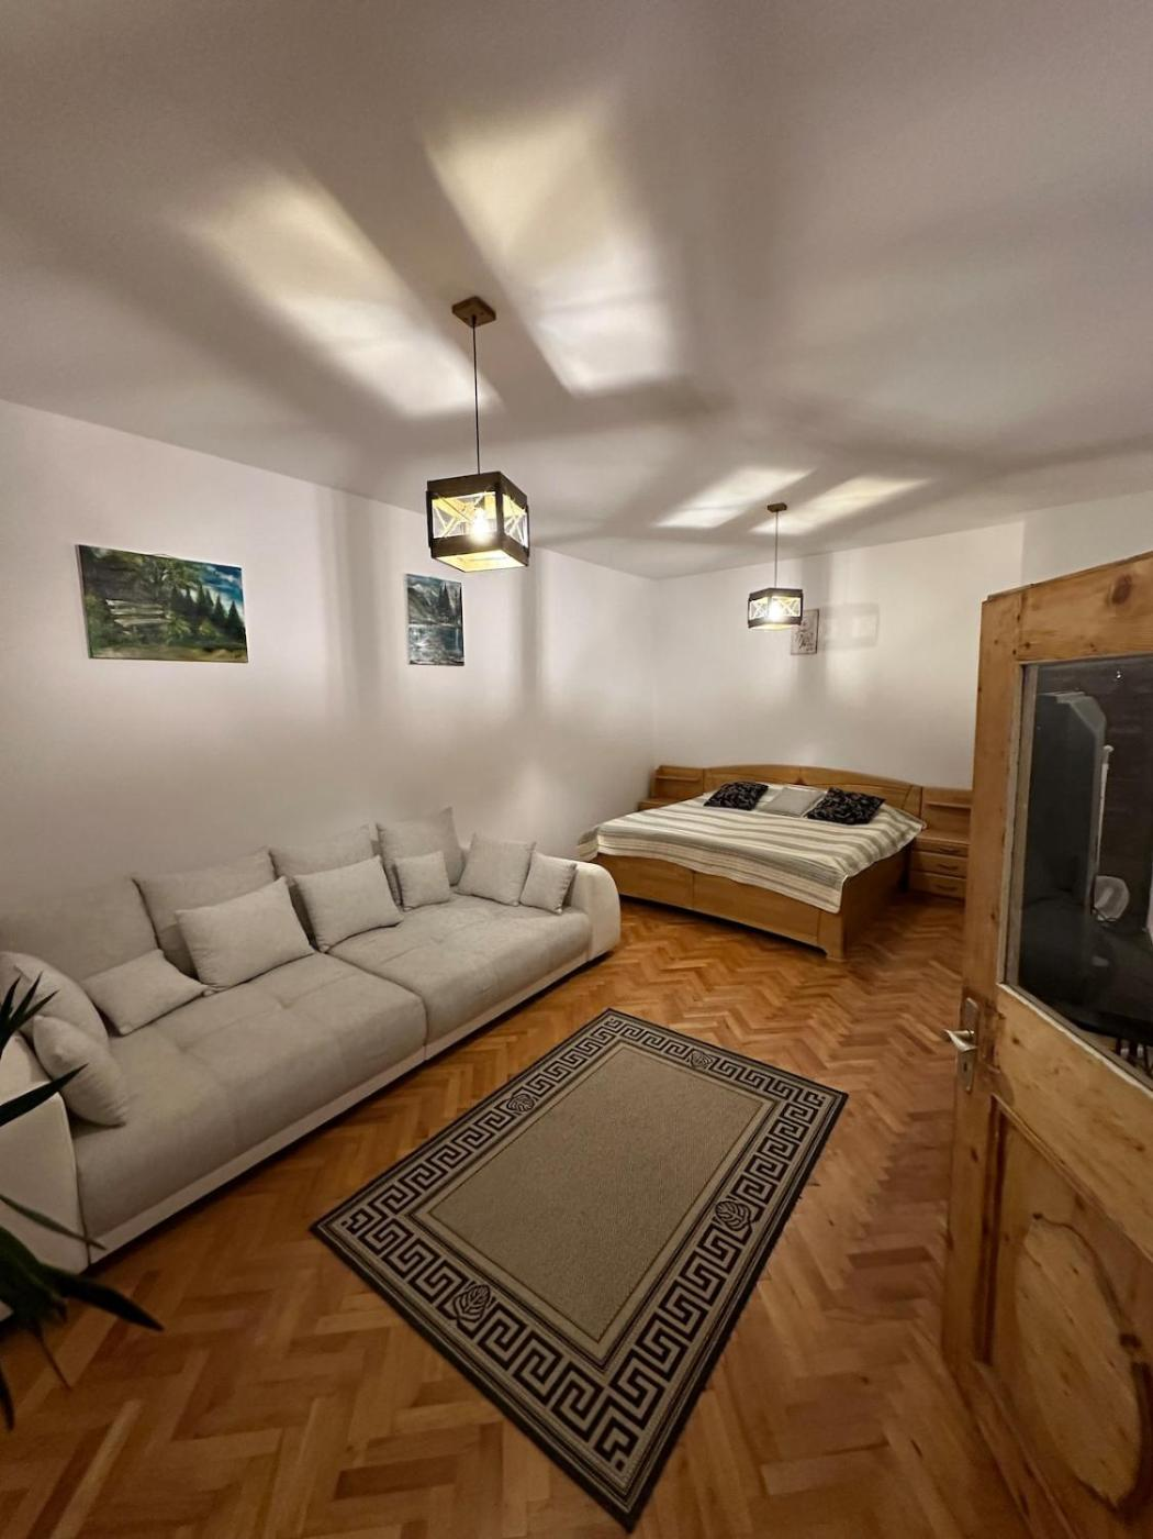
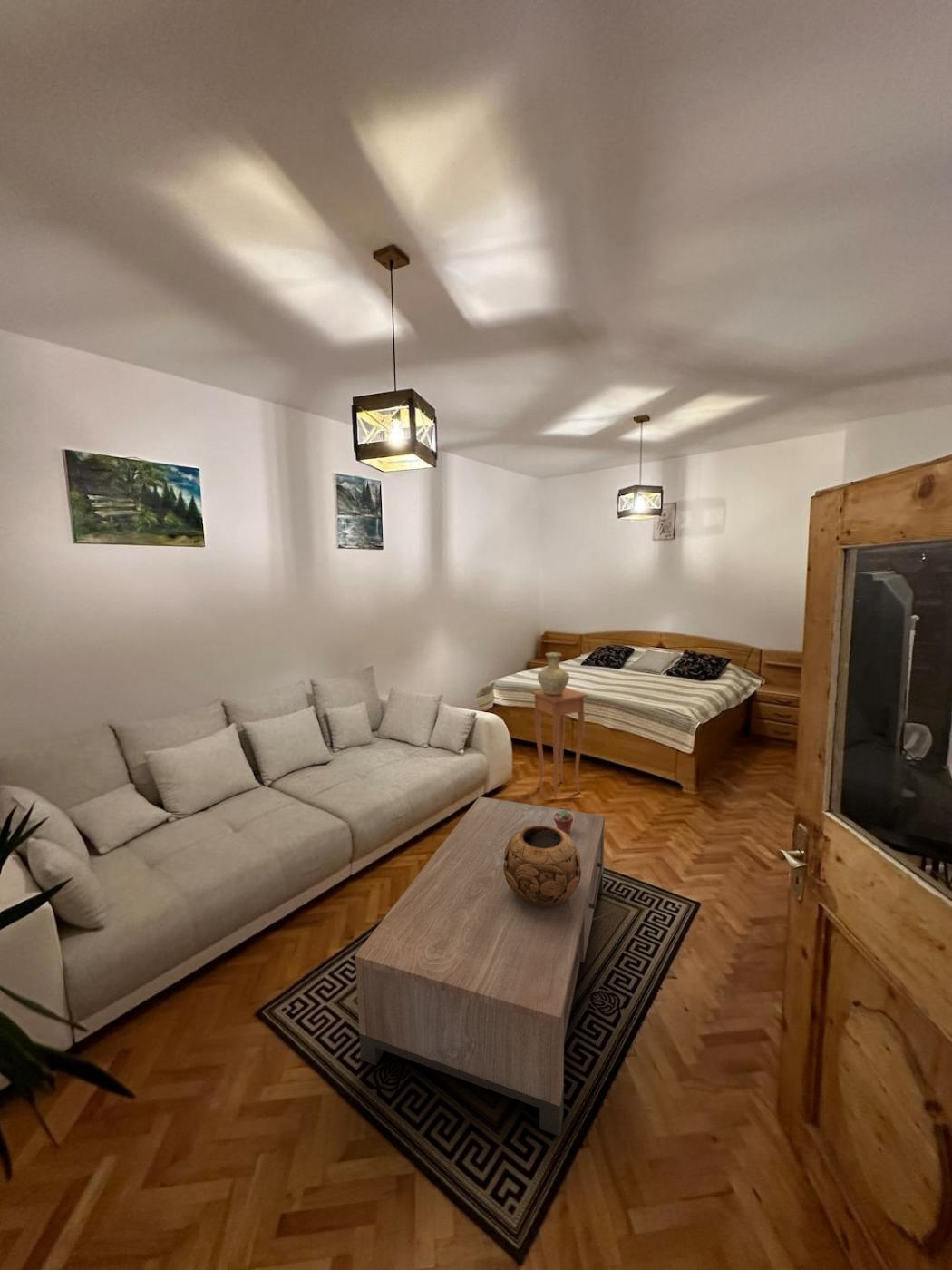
+ coffee table (507, 913)
+ potted succulent (563, 820)
+ decorative bowl (541, 864)
+ side table (559, 742)
+ vase (553, 673)
